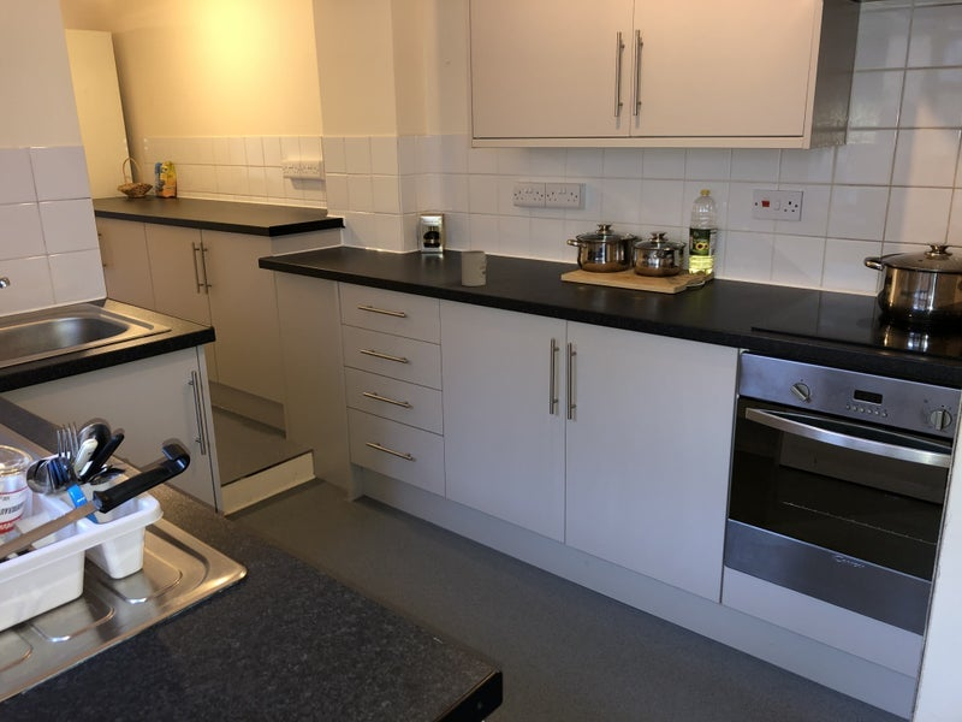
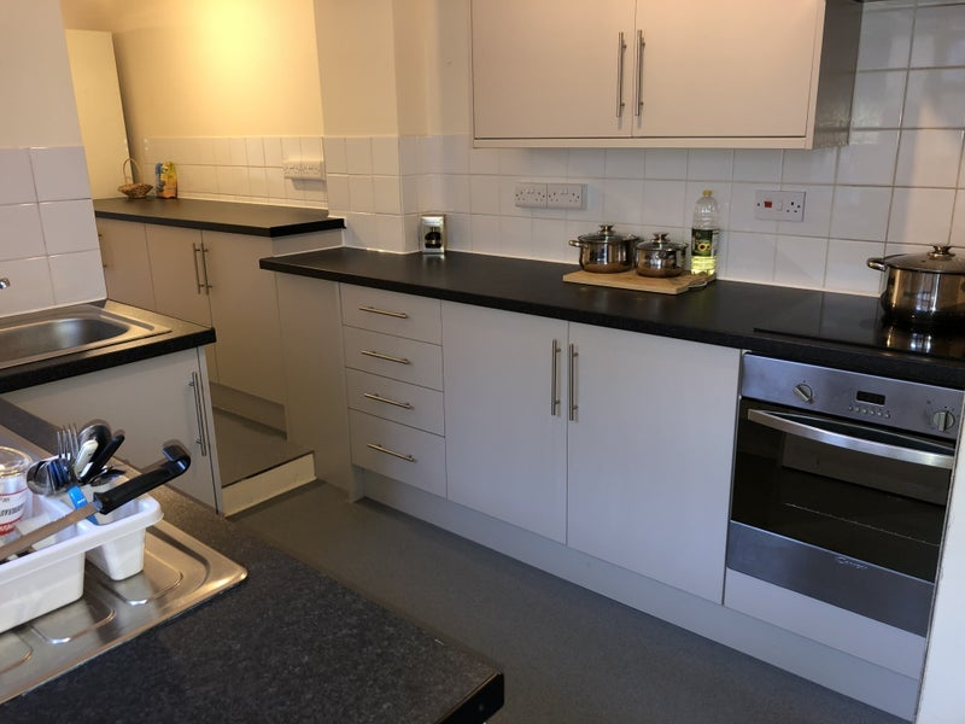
- mug (476, 266)
